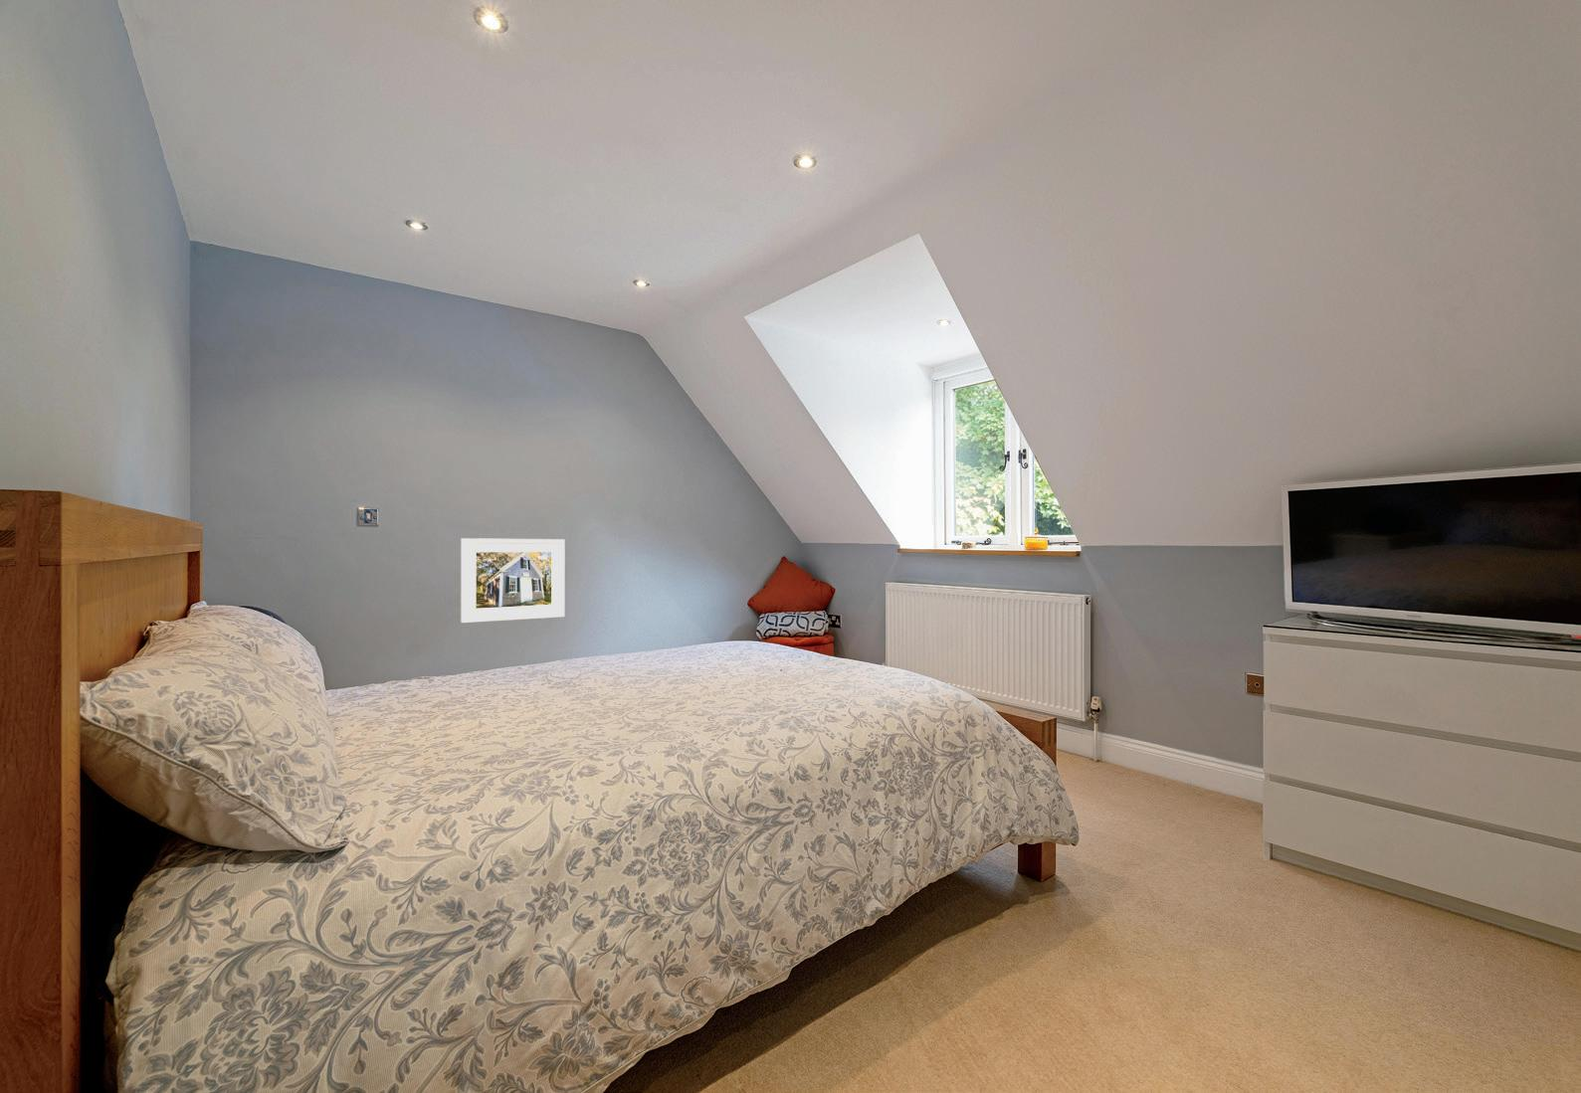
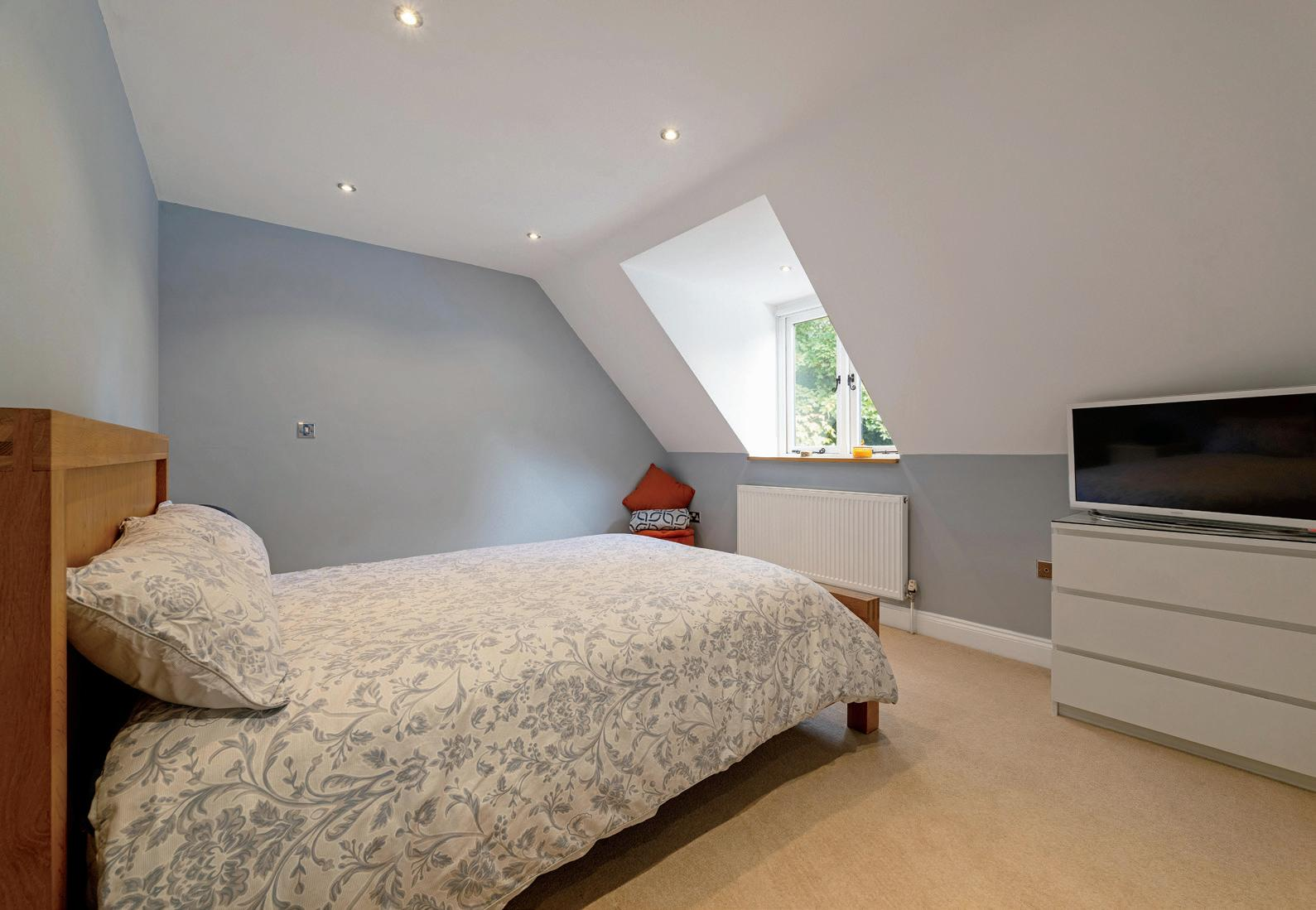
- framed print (514, 579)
